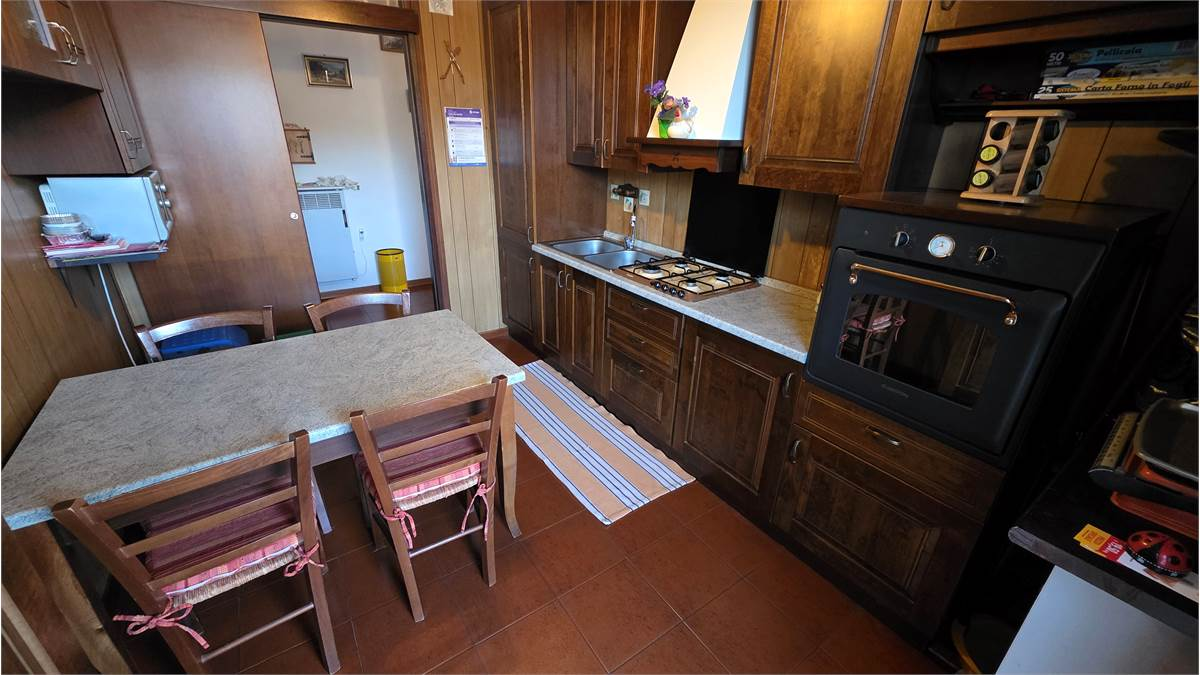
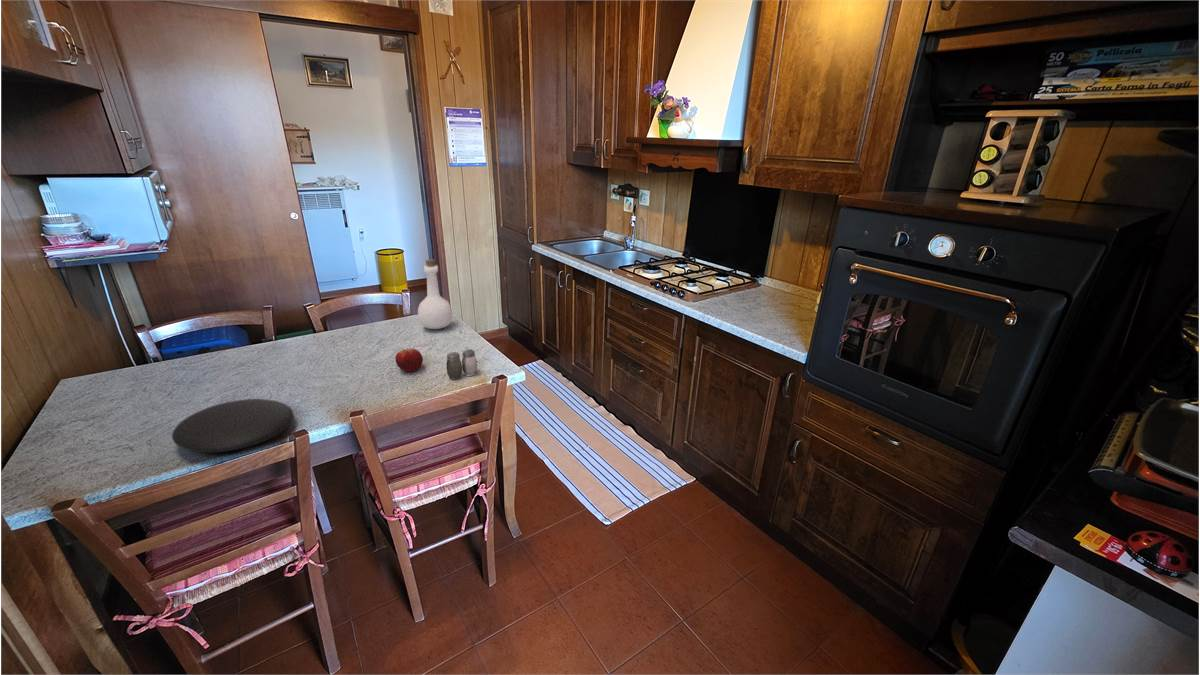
+ fruit (409, 359)
+ bottle (433, 294)
+ plate (235, 423)
+ salt and pepper shaker (462, 363)
